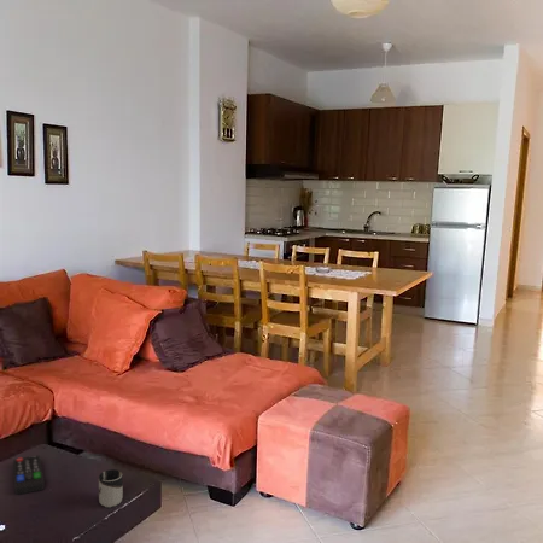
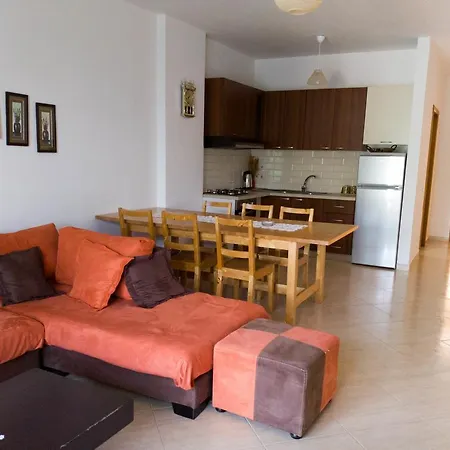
- remote control (28, 473)
- cup (109, 486)
